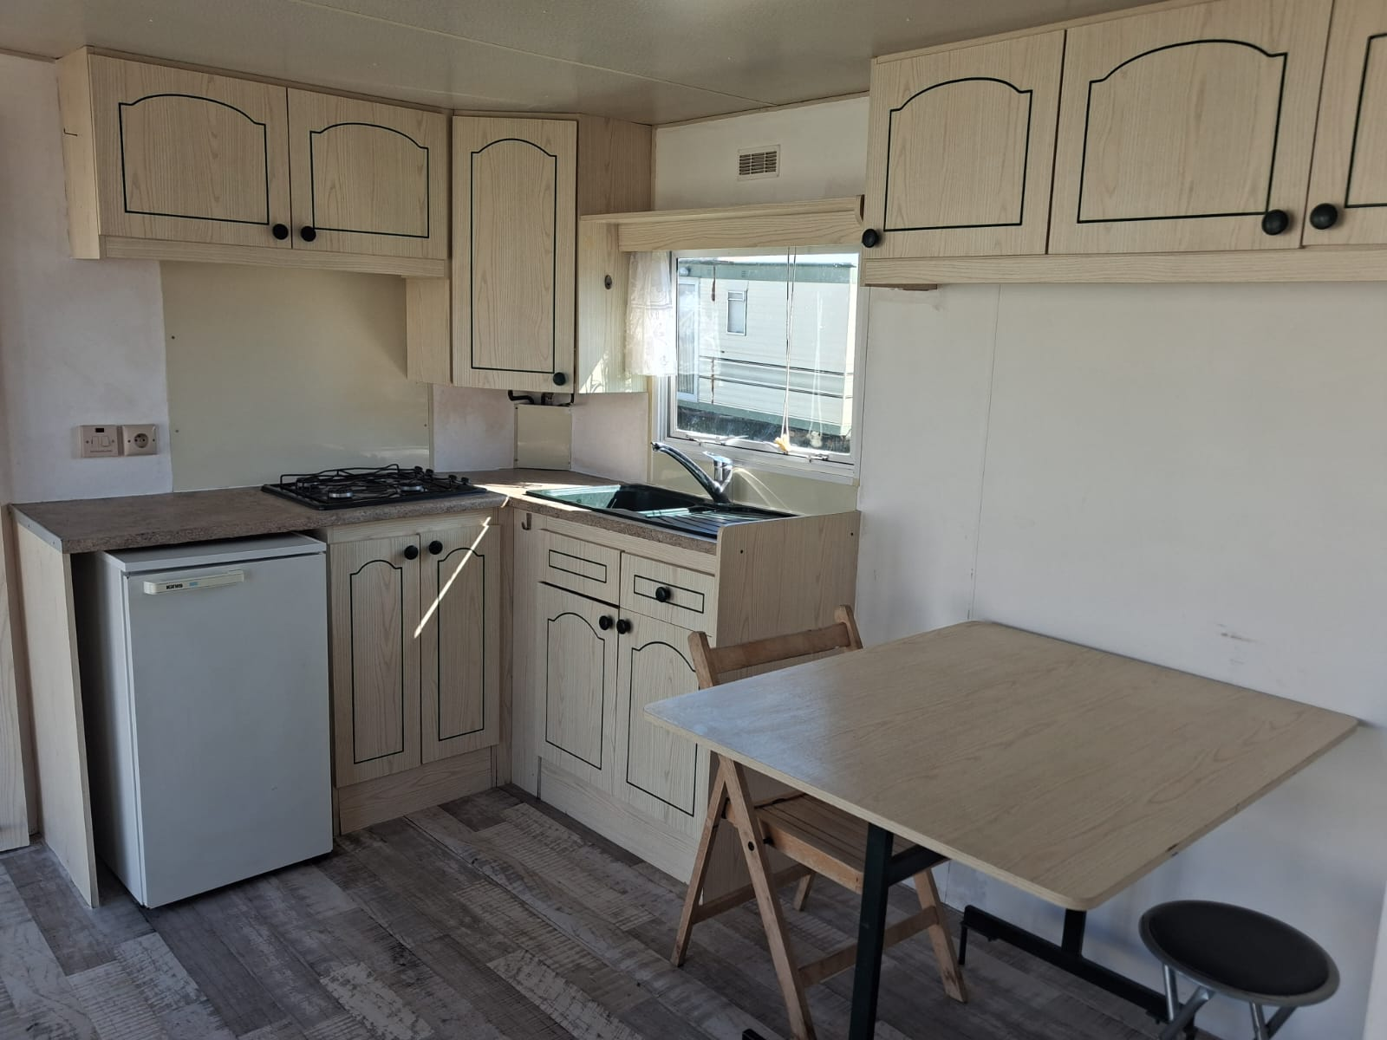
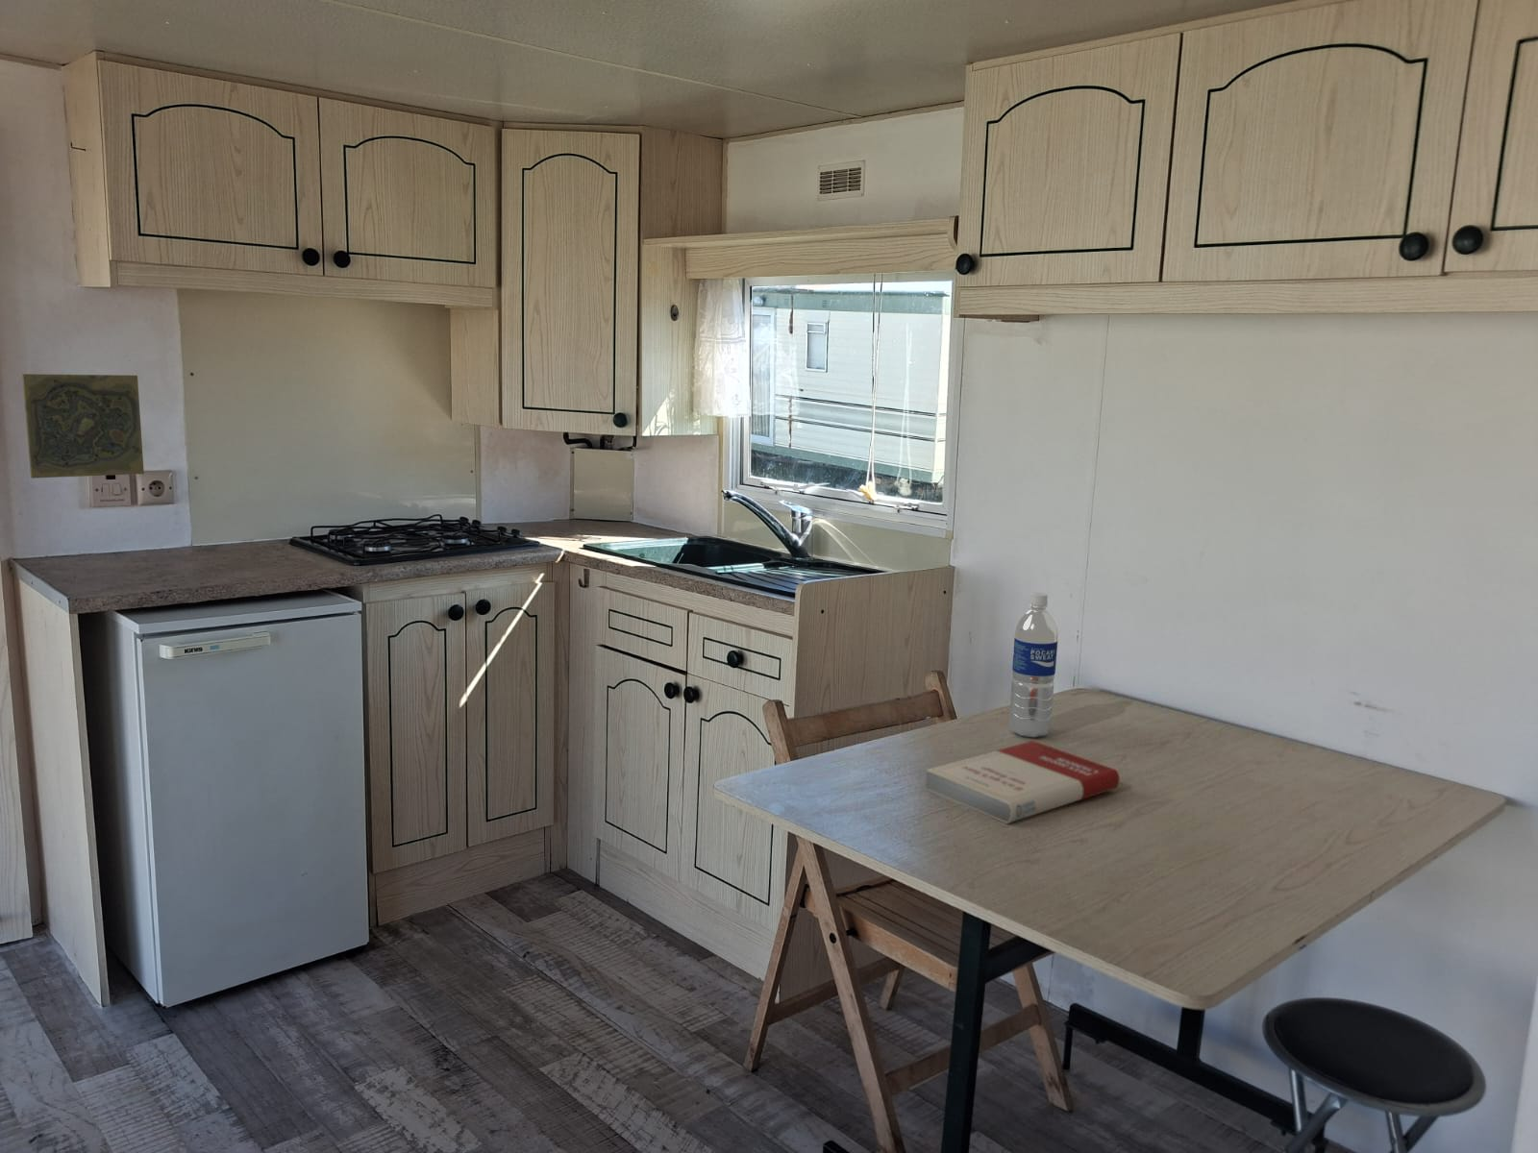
+ book (1023, 779)
+ water bottle (1033, 664)
+ decorative tile (85, 425)
